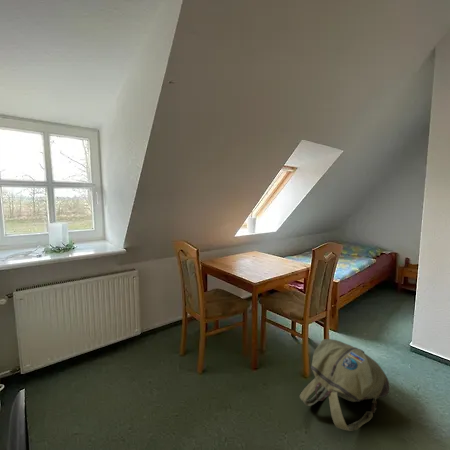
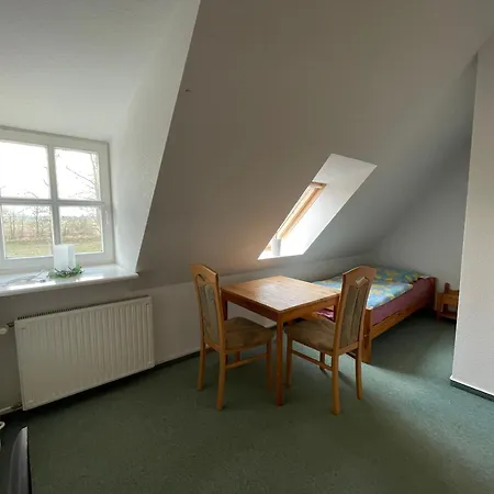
- backpack (343, 376)
